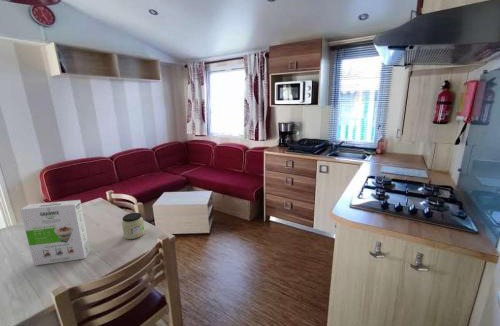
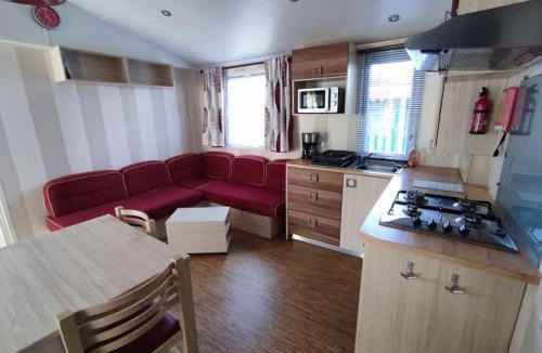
- cereal box (57, 232)
- jar (133, 225)
